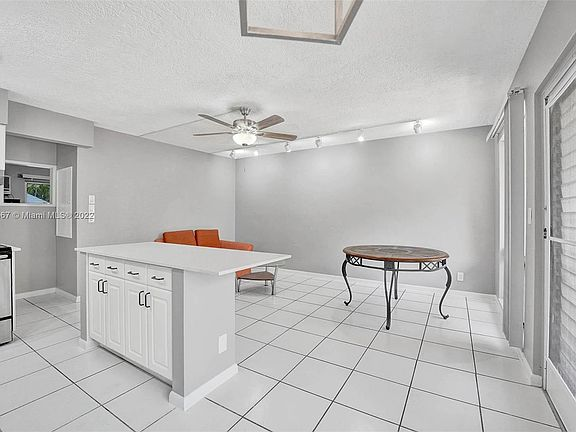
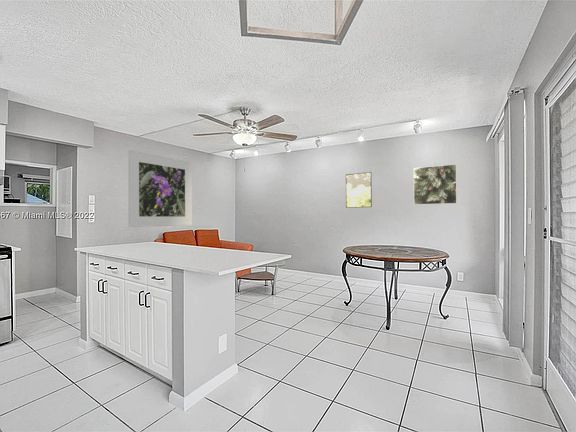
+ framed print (163, 191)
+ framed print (434, 185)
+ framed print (358, 190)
